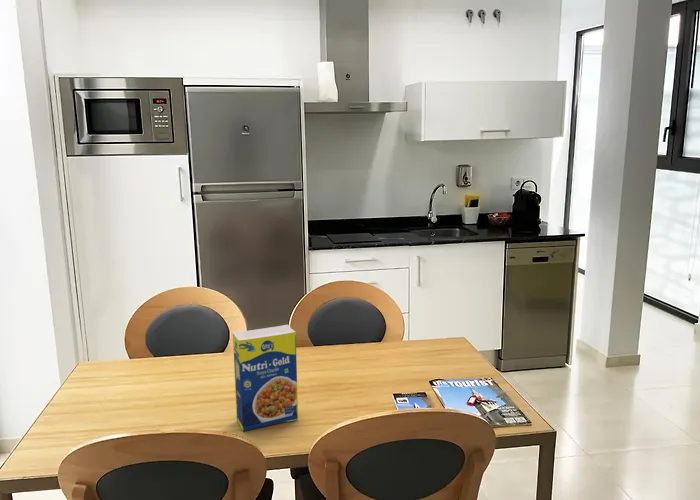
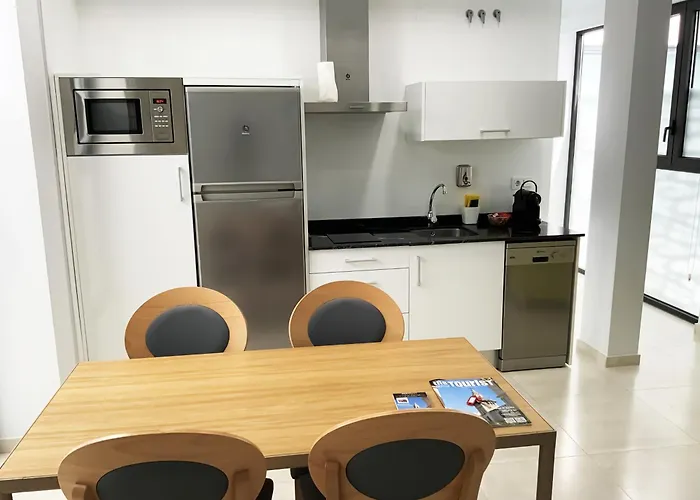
- legume (265, 376)
